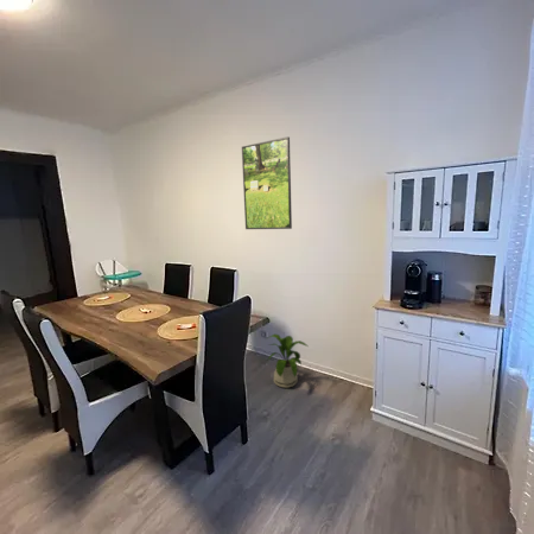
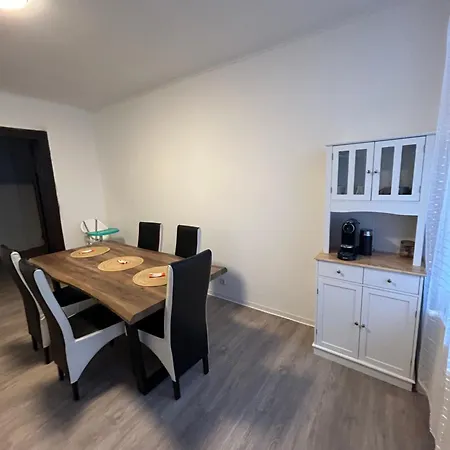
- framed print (266, 186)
- house plant (288, 355)
